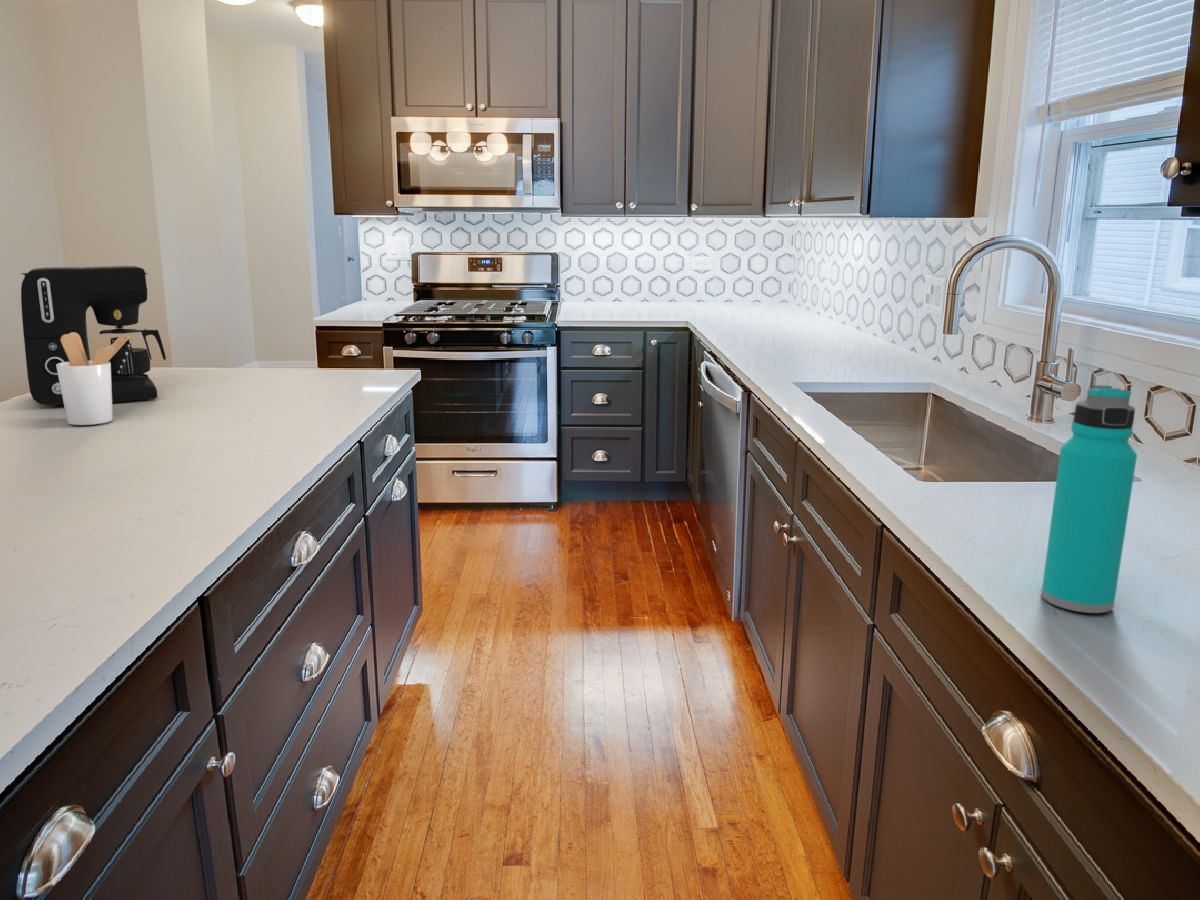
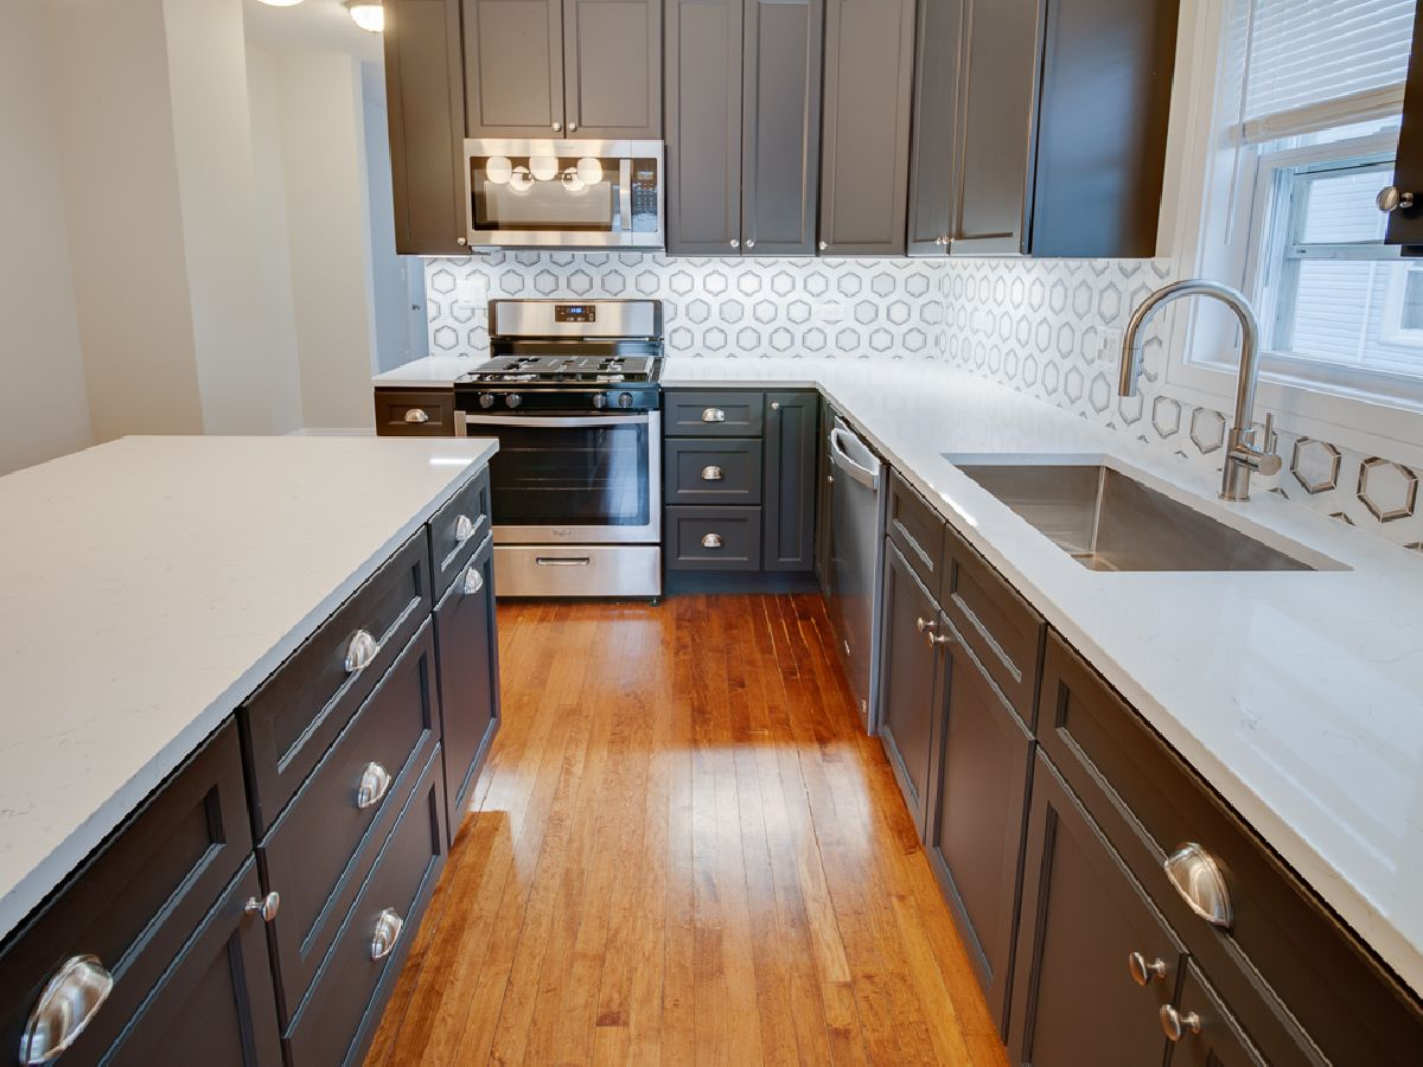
- utensil holder (98, 376)
- coffee maker (100, 332)
- water bottle (1091, 496)
